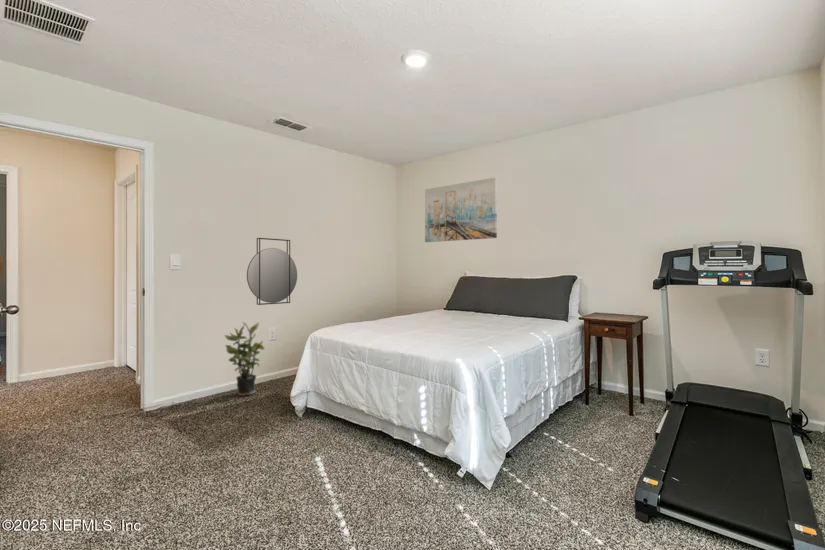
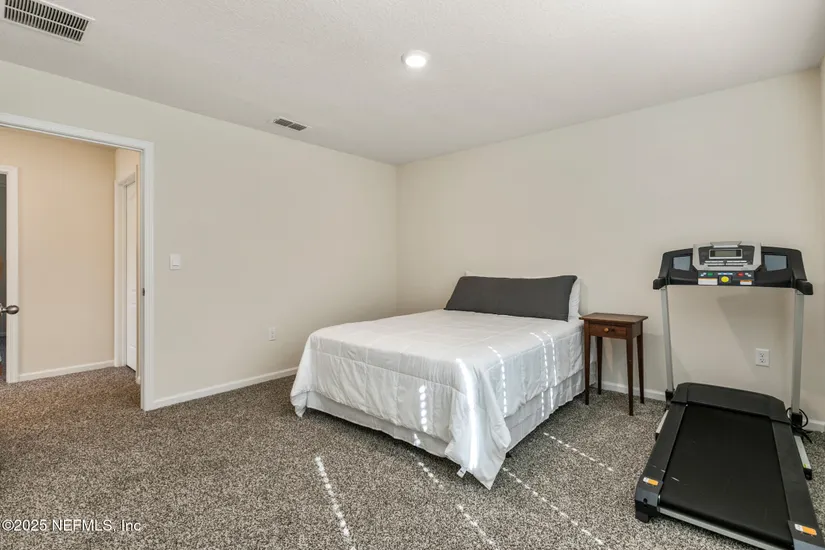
- wall art (458, 212)
- potted plant (243, 358)
- home mirror (273, 271)
